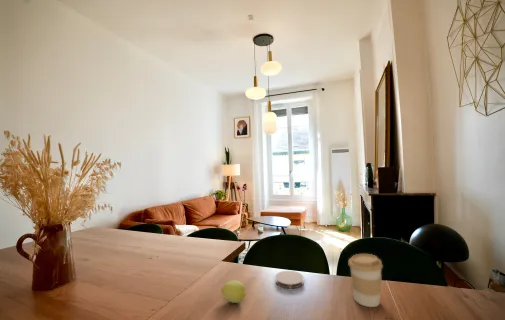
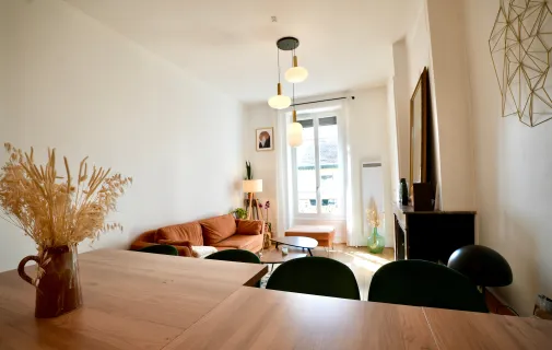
- coaster (289, 278)
- coffee cup (365, 278)
- fruit (233, 291)
